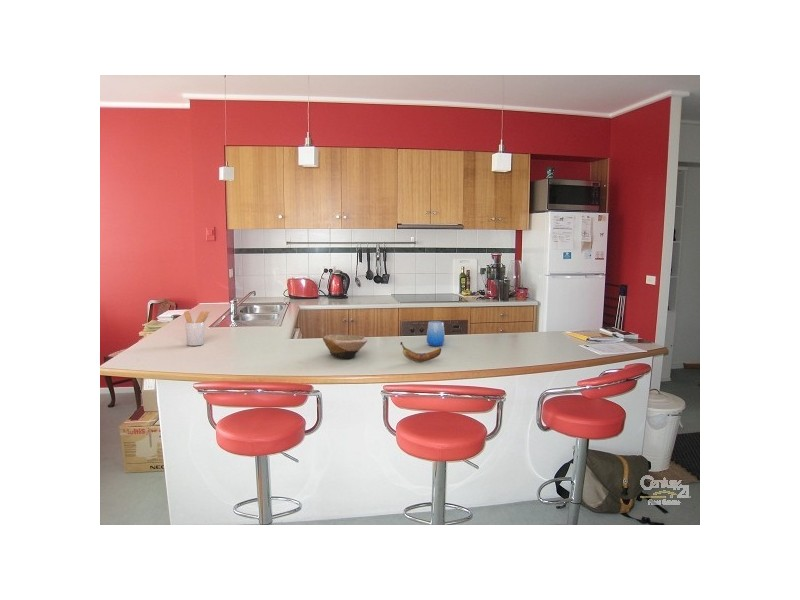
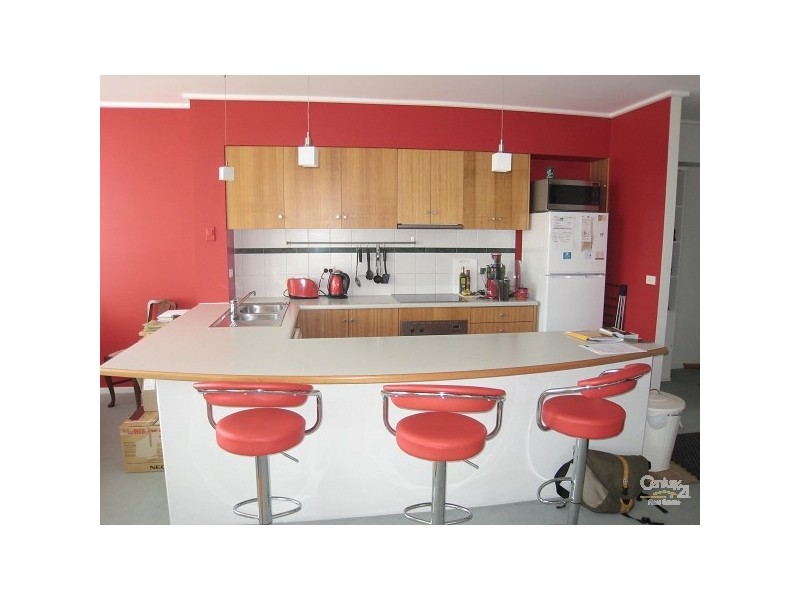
- cup (435, 333)
- bowl (343, 346)
- banana (420, 353)
- utensil holder (198, 327)
